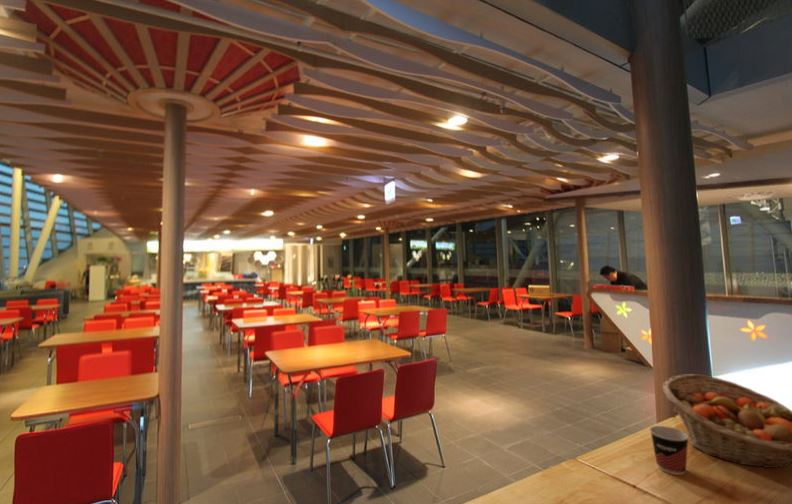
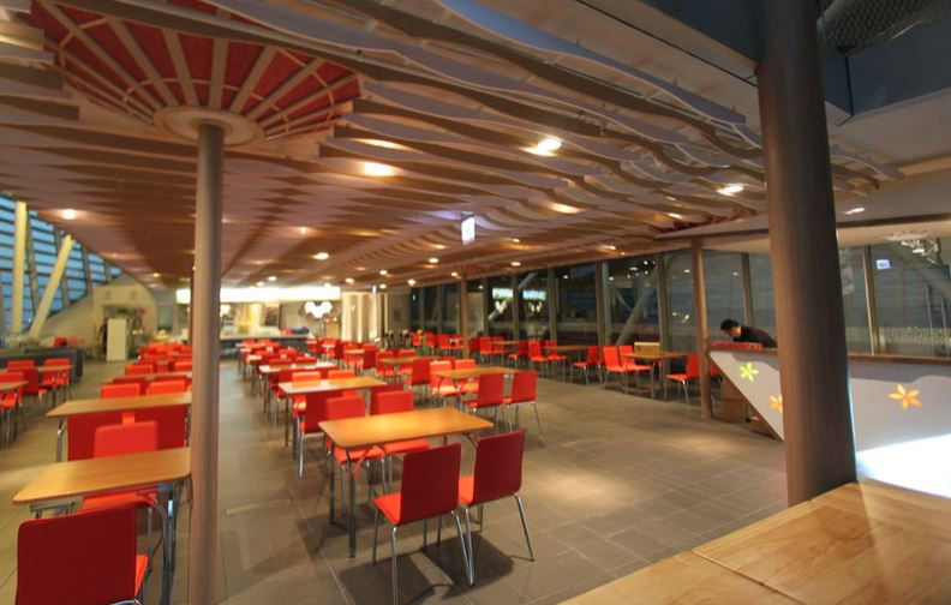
- cup (670, 450)
- fruit basket (732, 416)
